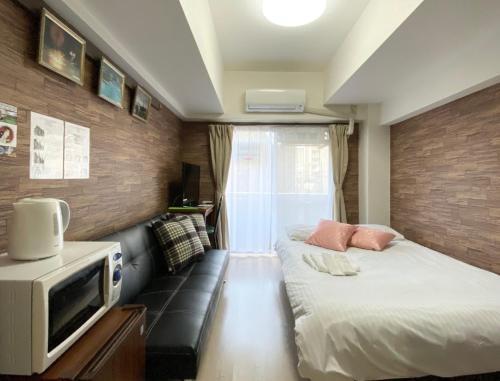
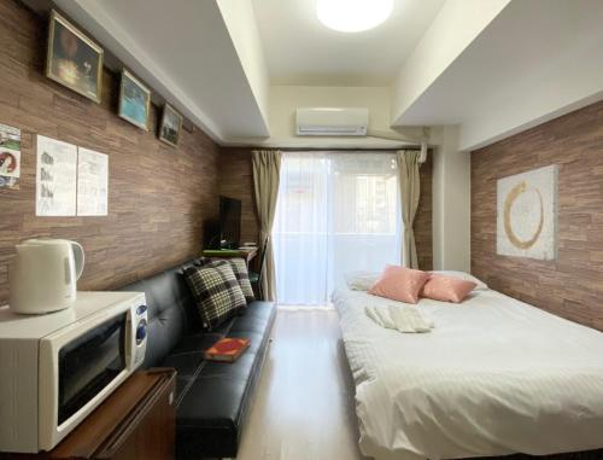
+ wall art (523, 215)
+ hardback book (228, 349)
